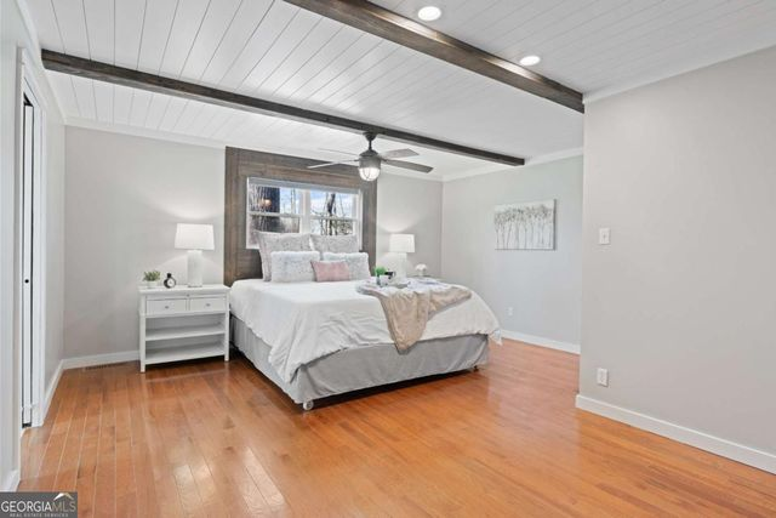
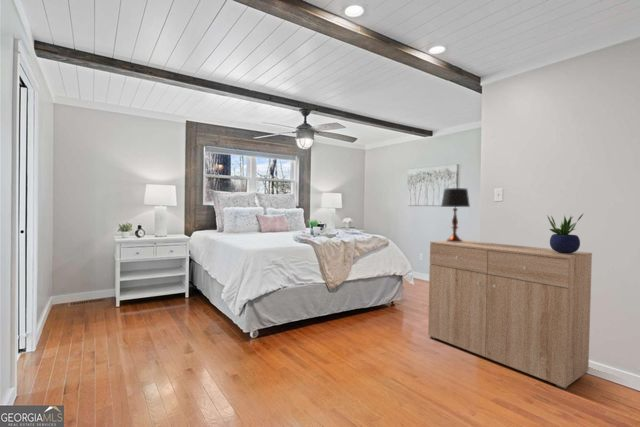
+ dresser (499, 300)
+ table lamp (455, 215)
+ potted plant (561, 232)
